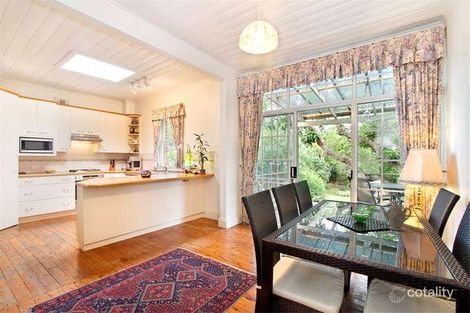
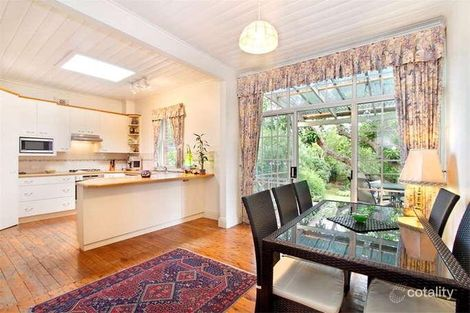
- chinaware (395, 214)
